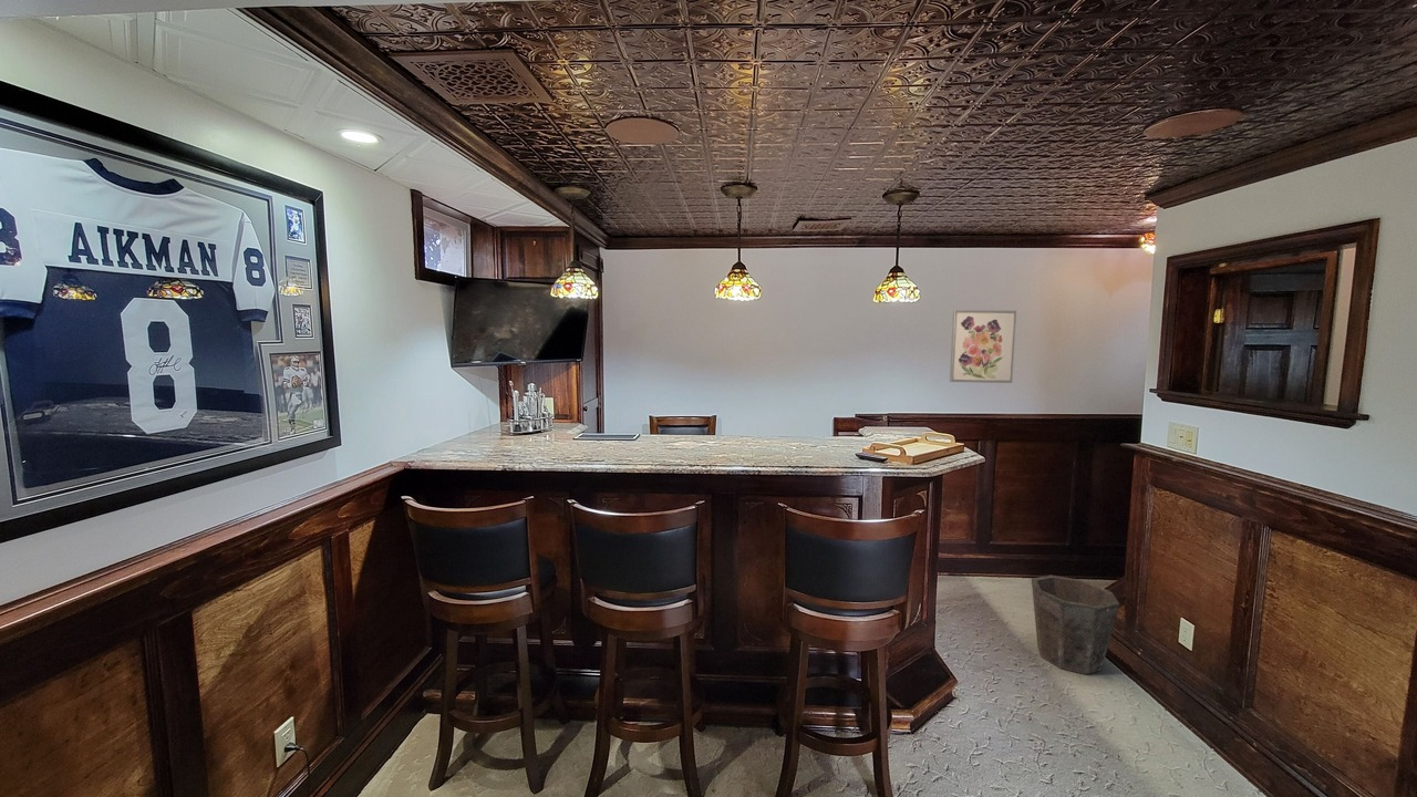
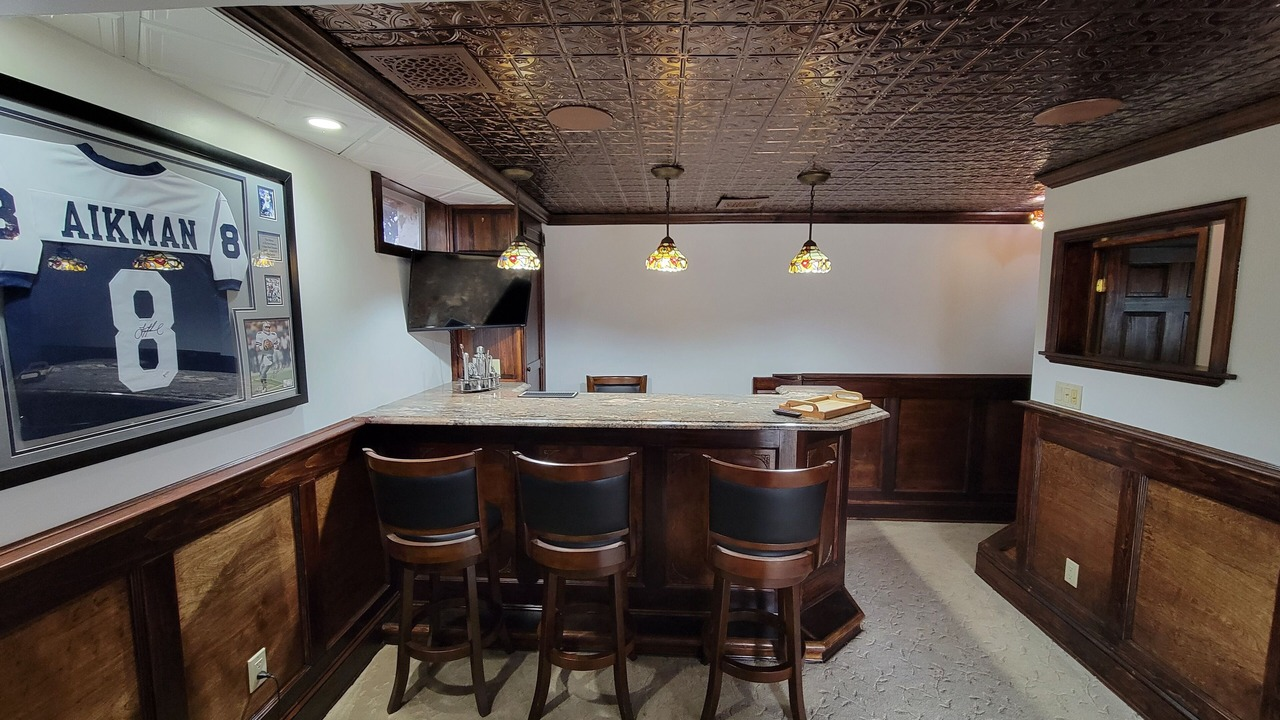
- waste bin (1070, 624)
- wall art (982, 346)
